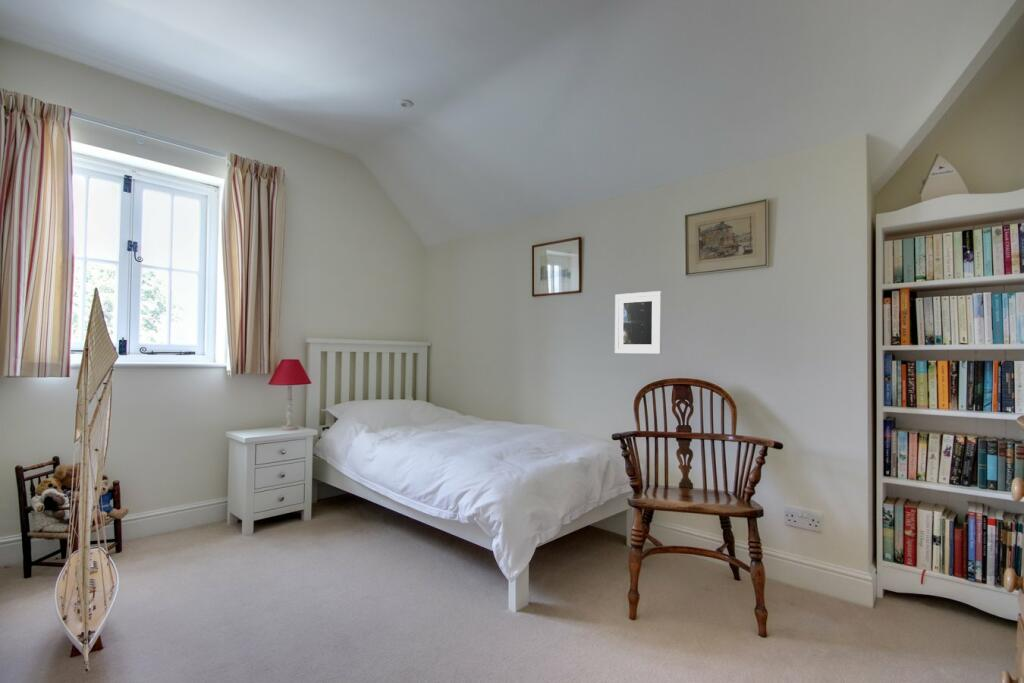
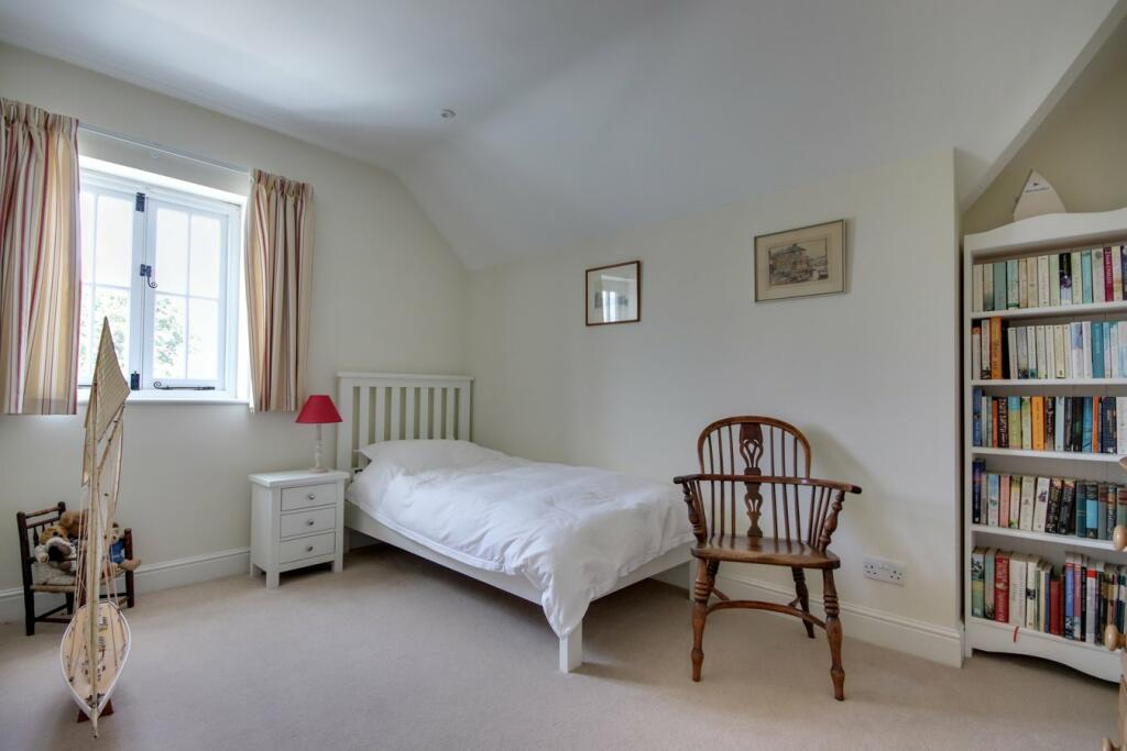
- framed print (637, 323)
